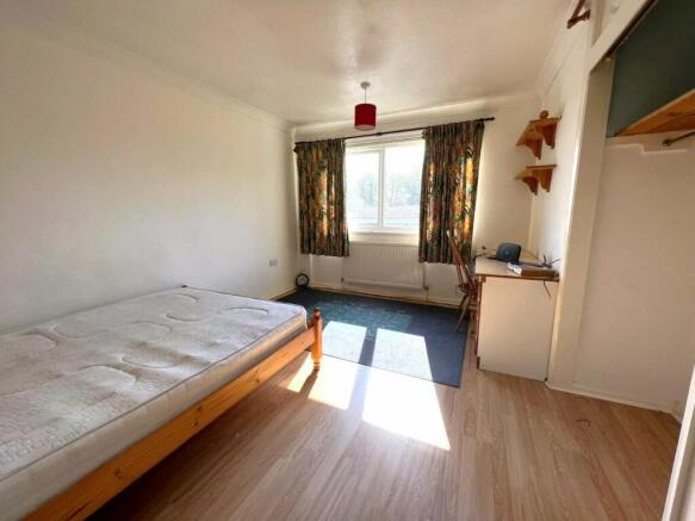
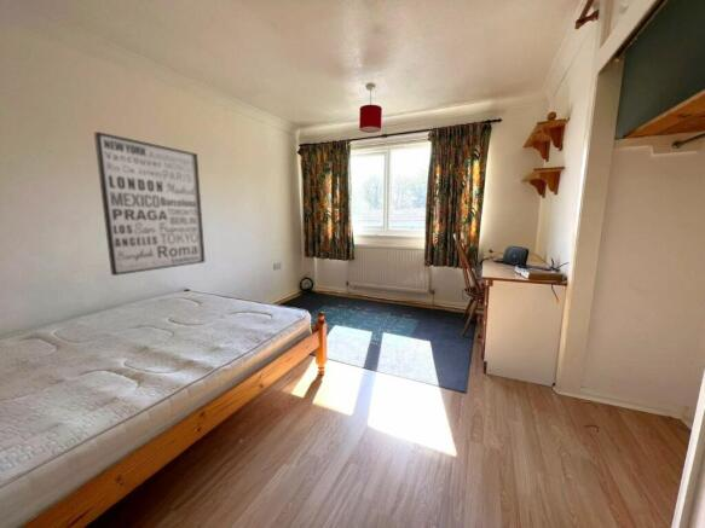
+ wall art (158, 208)
